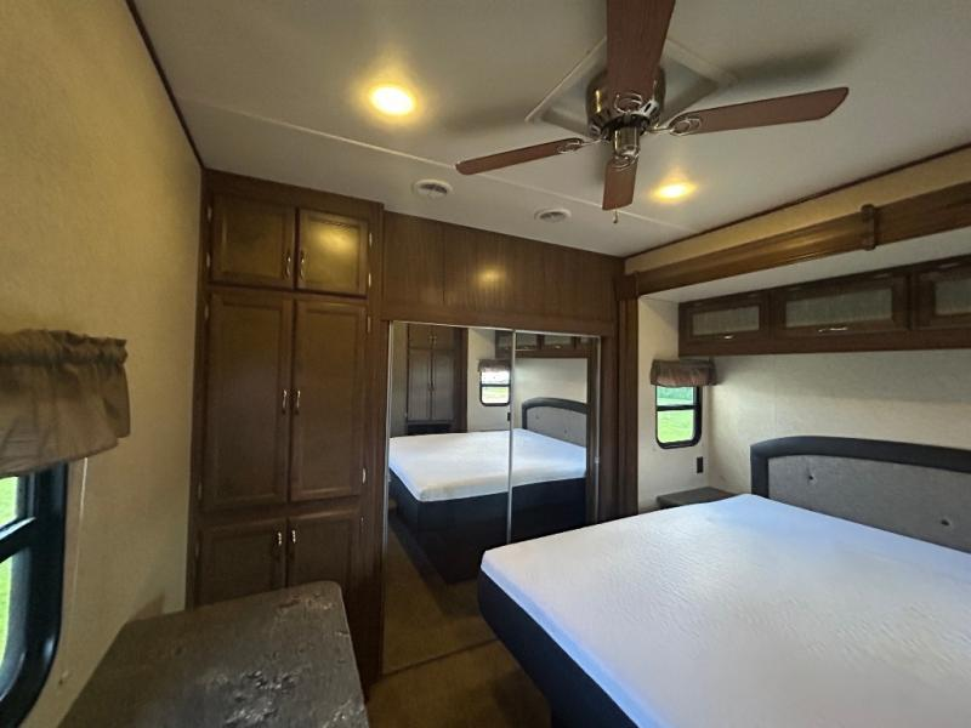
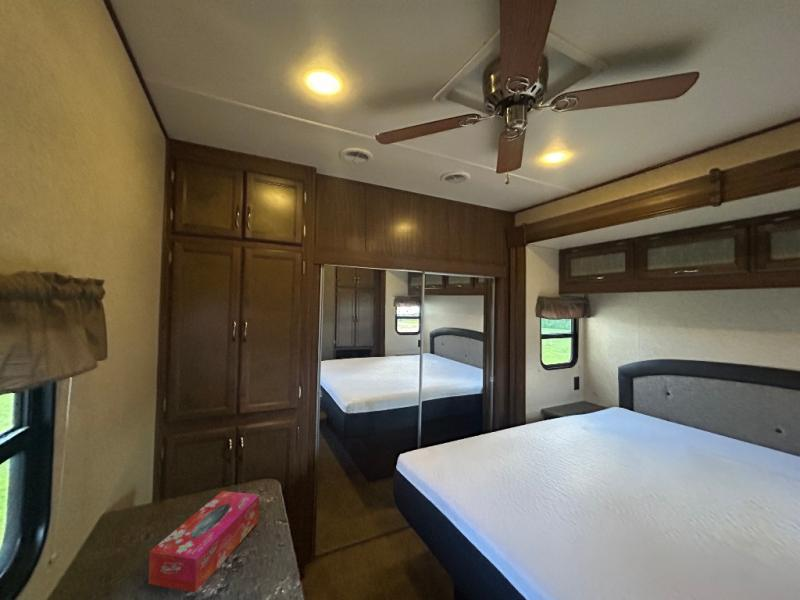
+ tissue box (210, 534)
